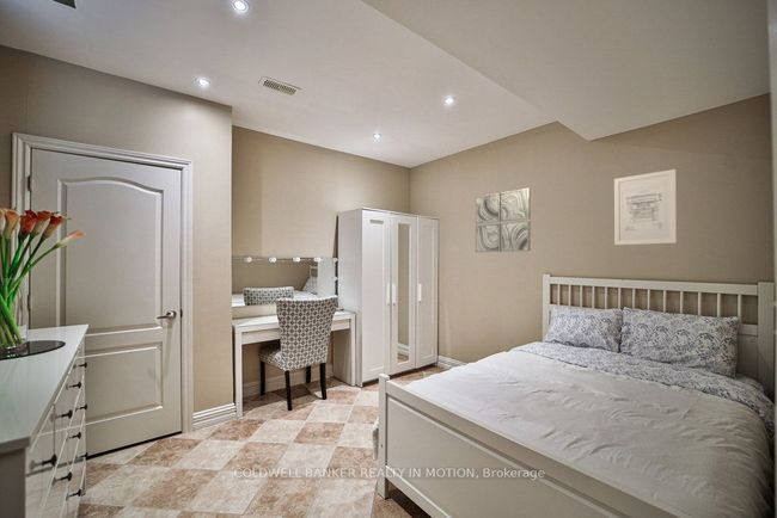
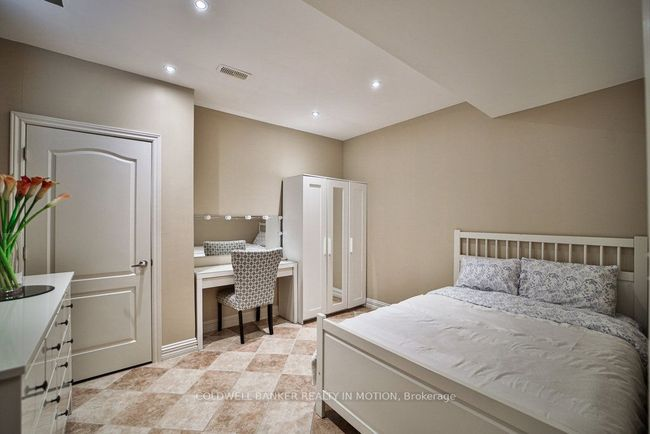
- wall art (643, 209)
- wall art (501, 221)
